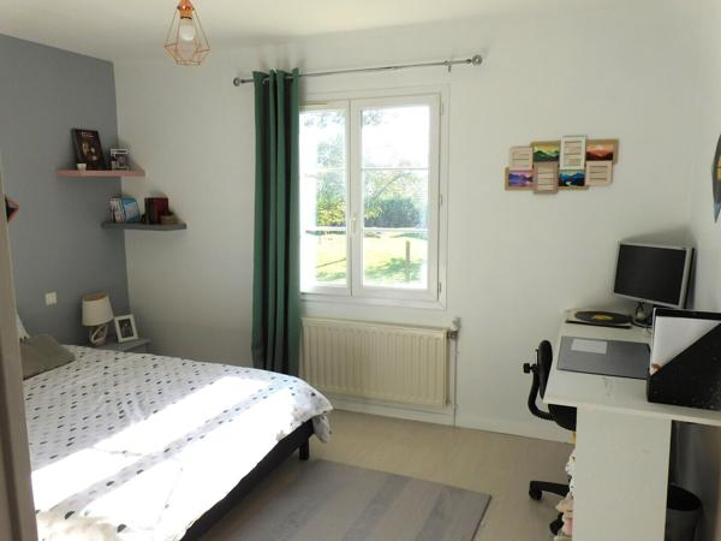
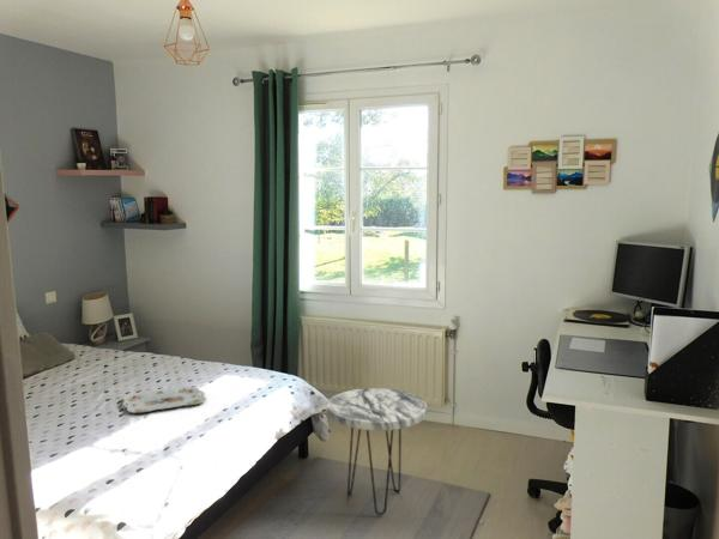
+ serving tray (164, 399)
+ side table (370, 452)
